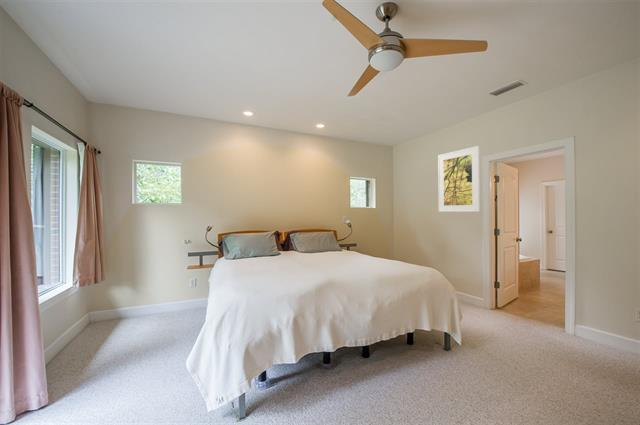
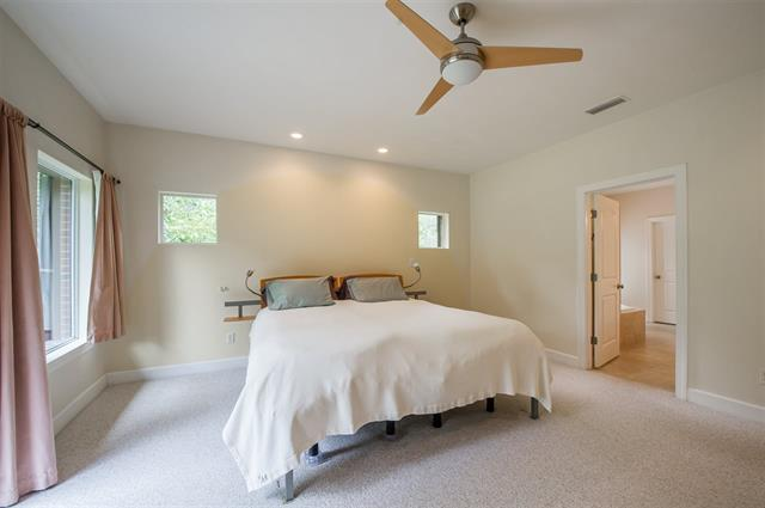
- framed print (457, 181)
